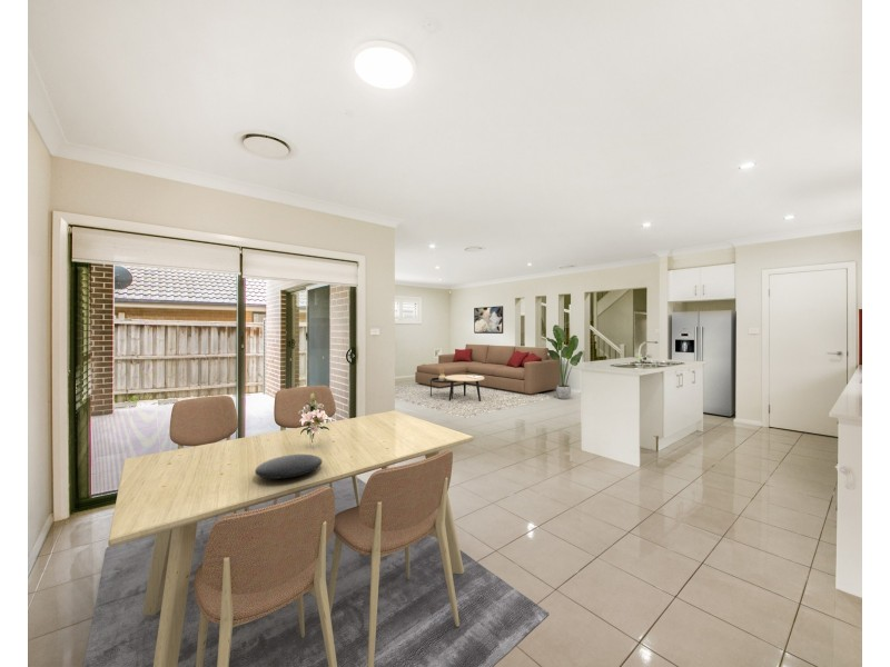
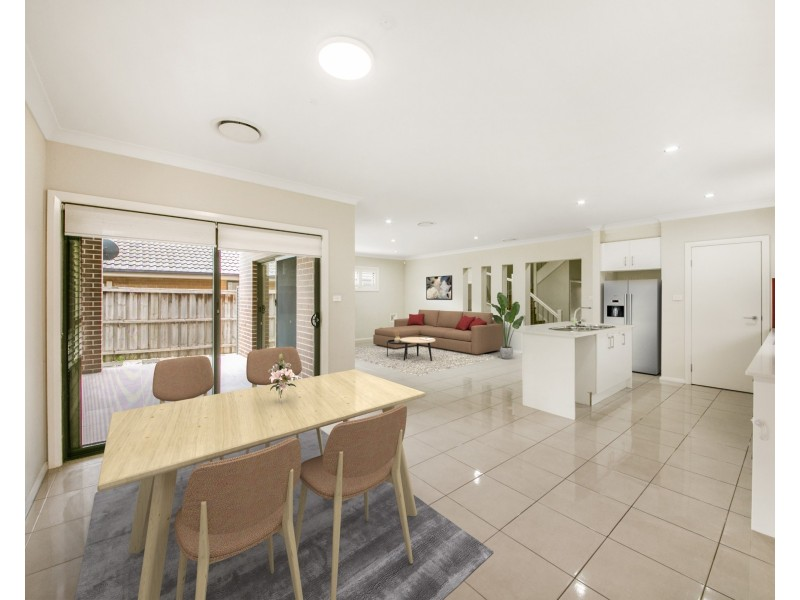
- plate (289, 465)
